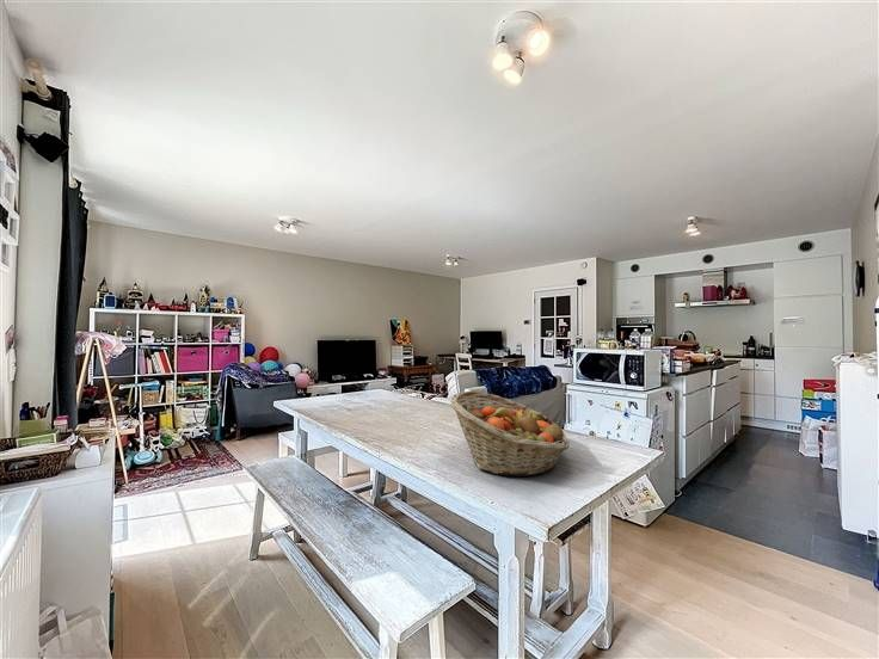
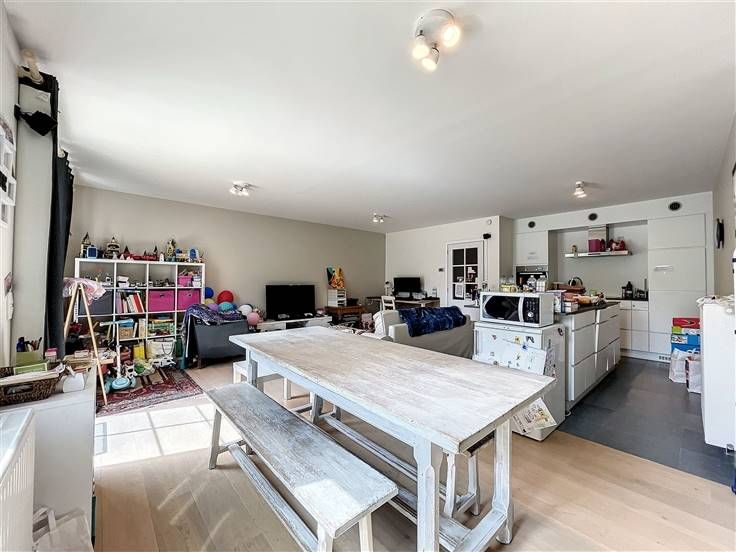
- fruit basket (508, 426)
